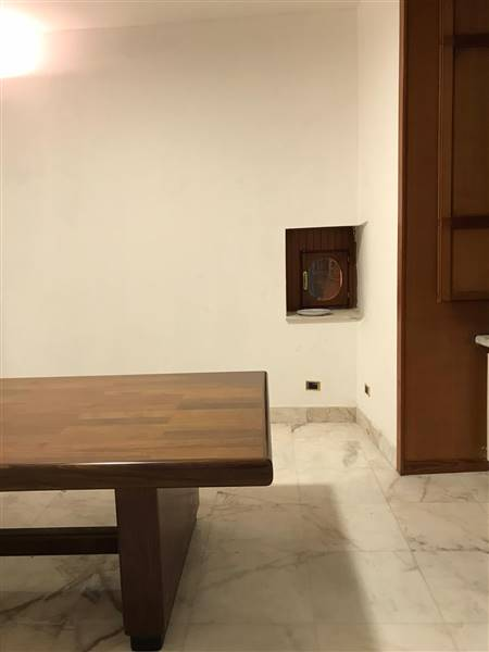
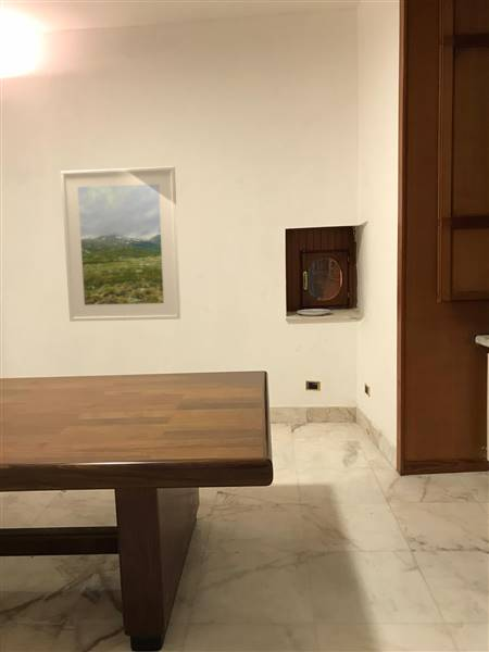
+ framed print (121, 246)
